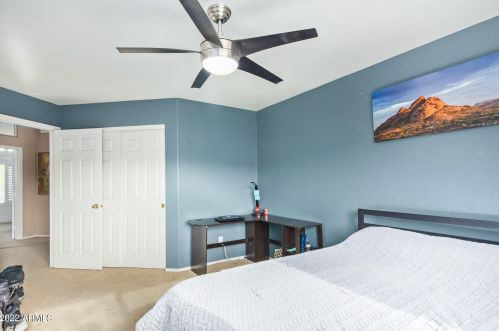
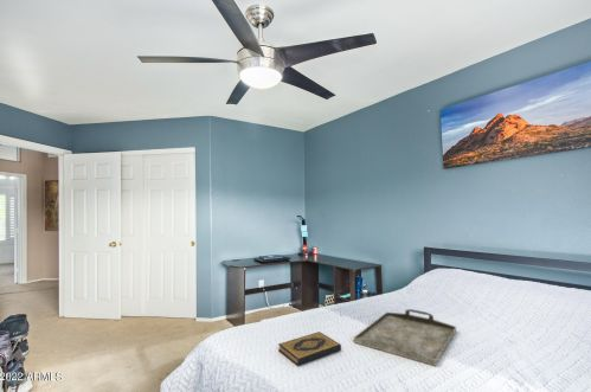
+ serving tray (406, 329)
+ hardback book (309, 347)
